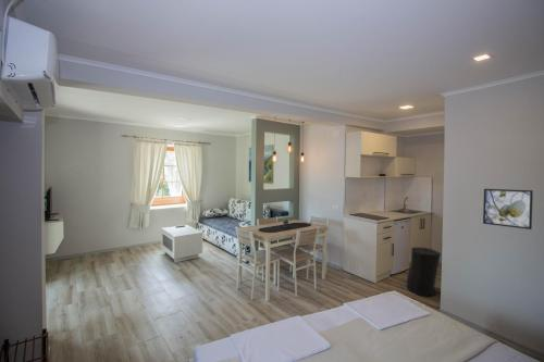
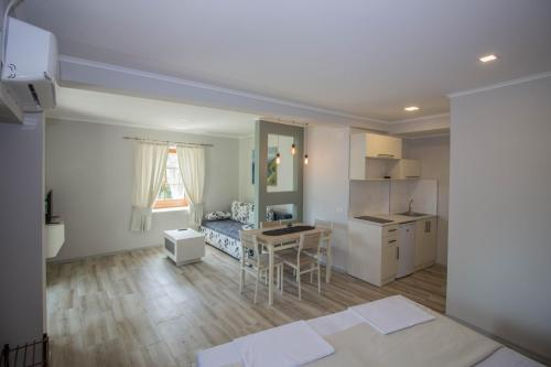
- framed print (506, 208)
- trash can (423, 269)
